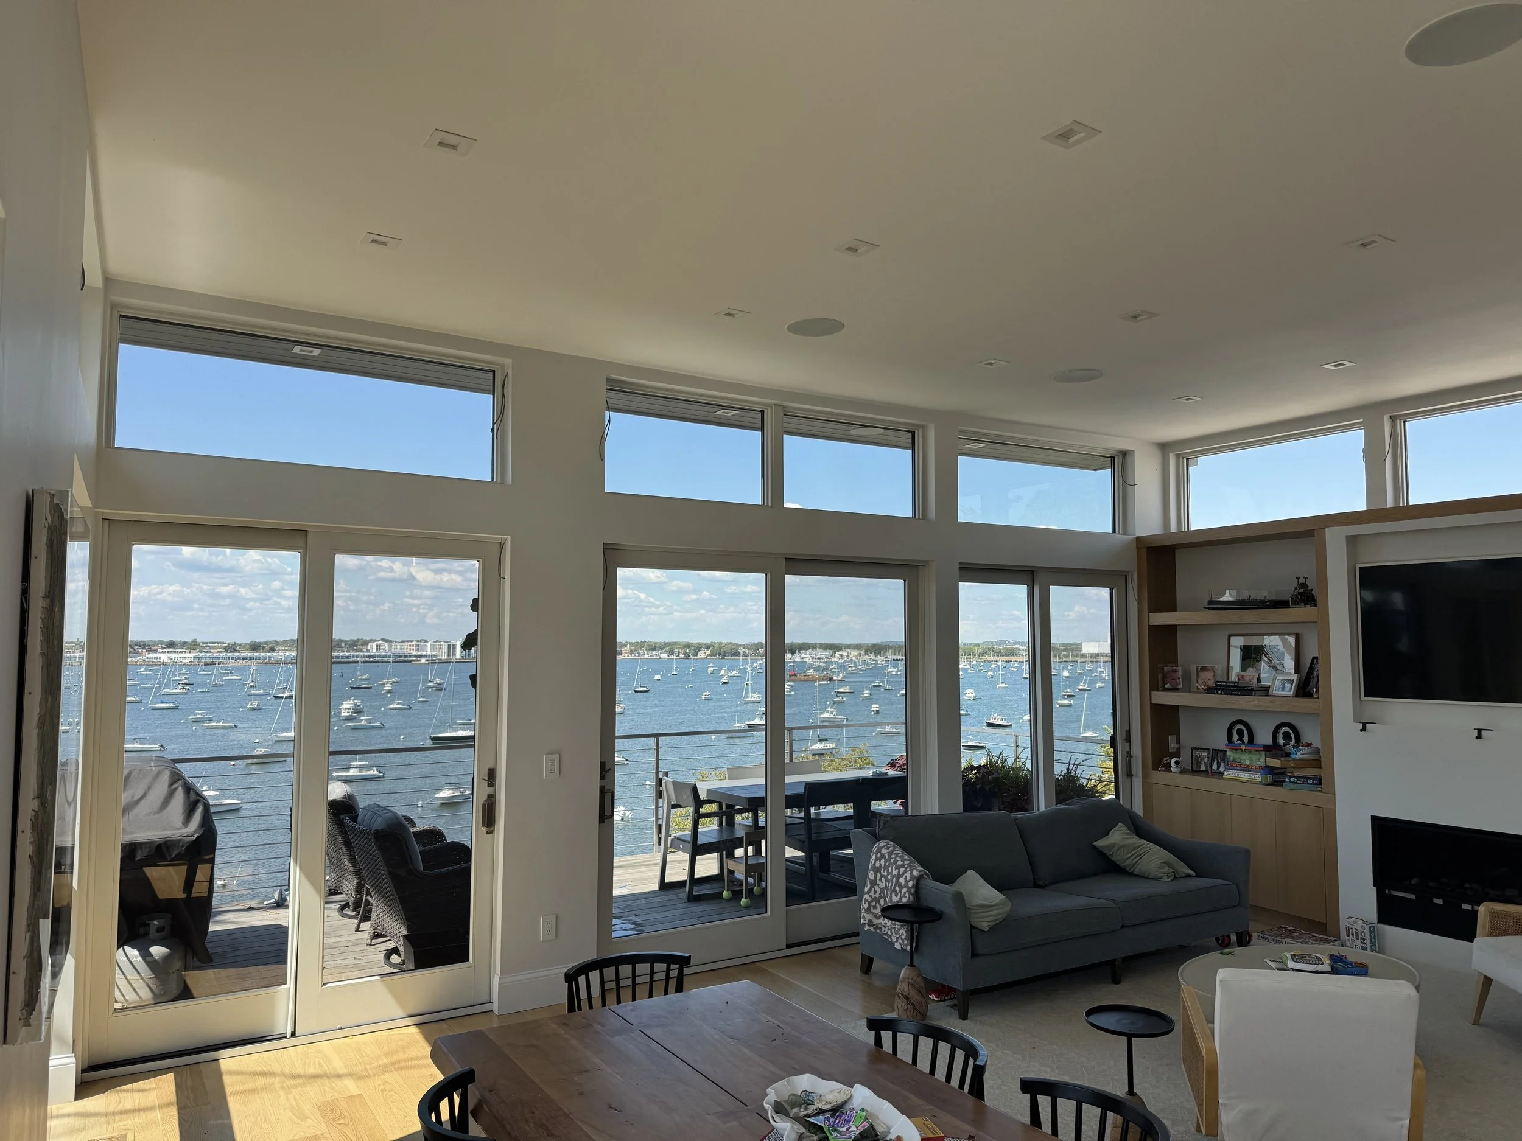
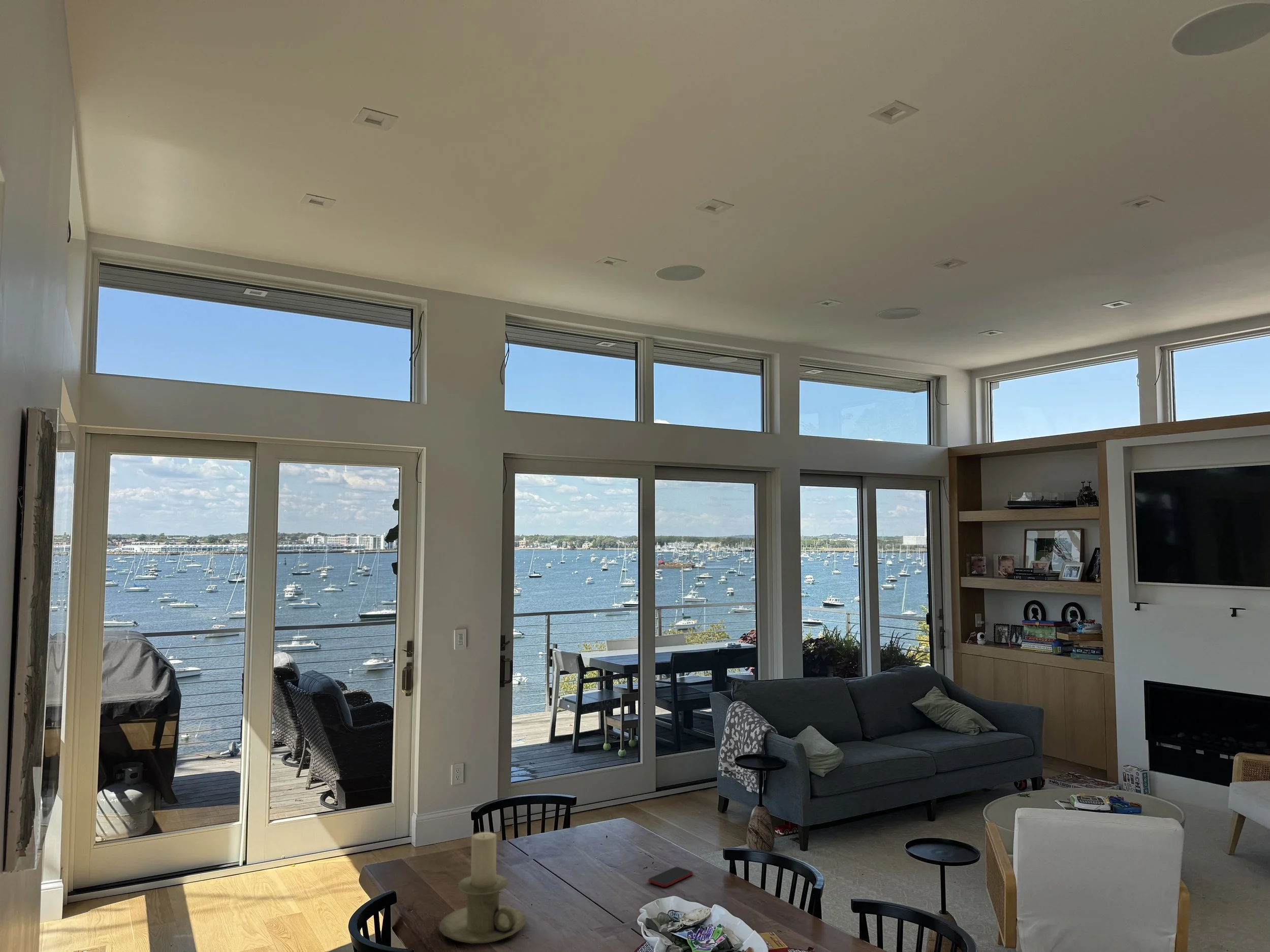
+ smartphone (671, 876)
+ candle holder (483, 881)
